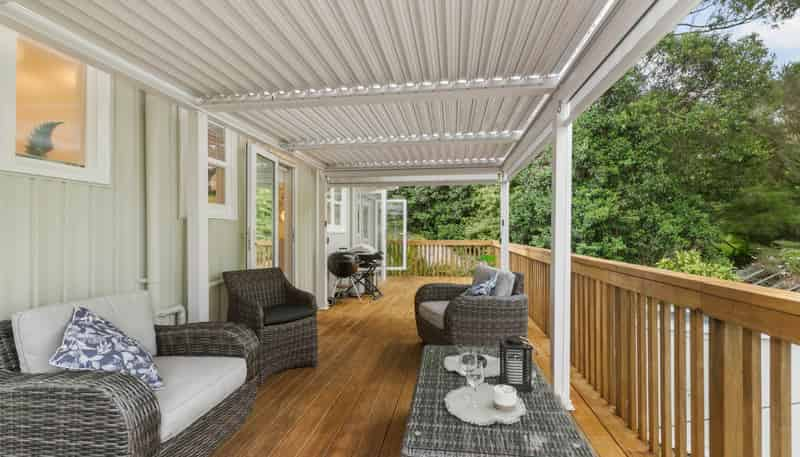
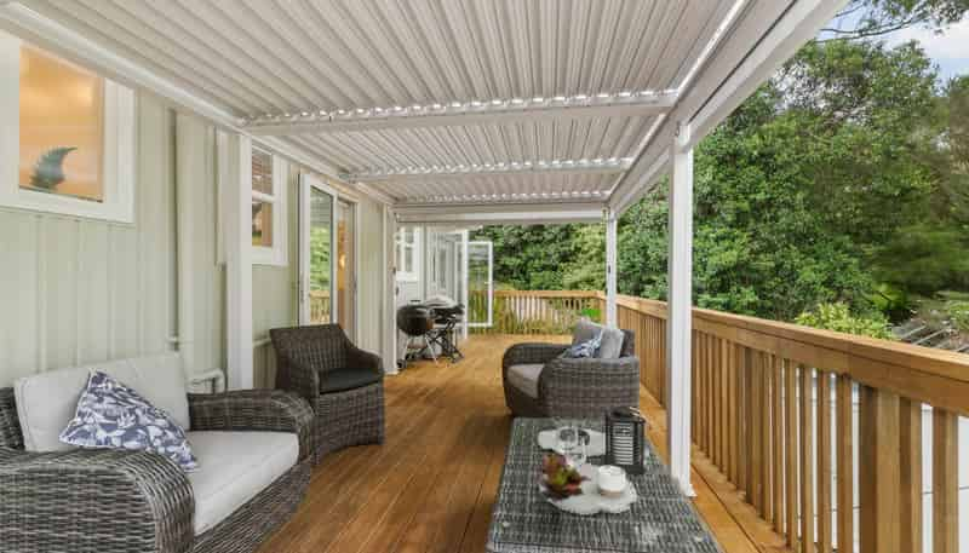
+ plant (555, 484)
